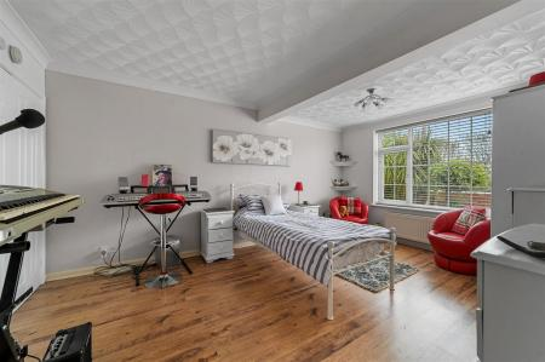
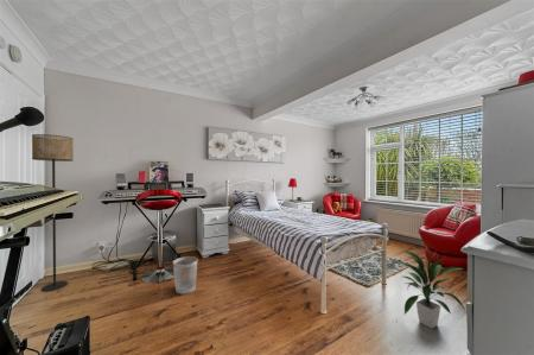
+ indoor plant (425, 286)
+ wastebasket (184, 274)
+ floor lamp (53, 220)
